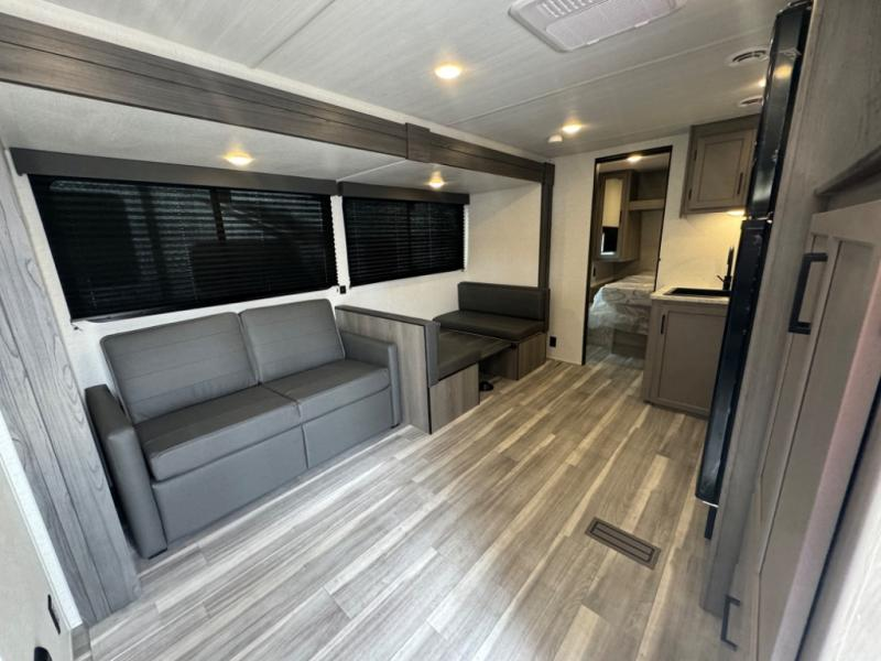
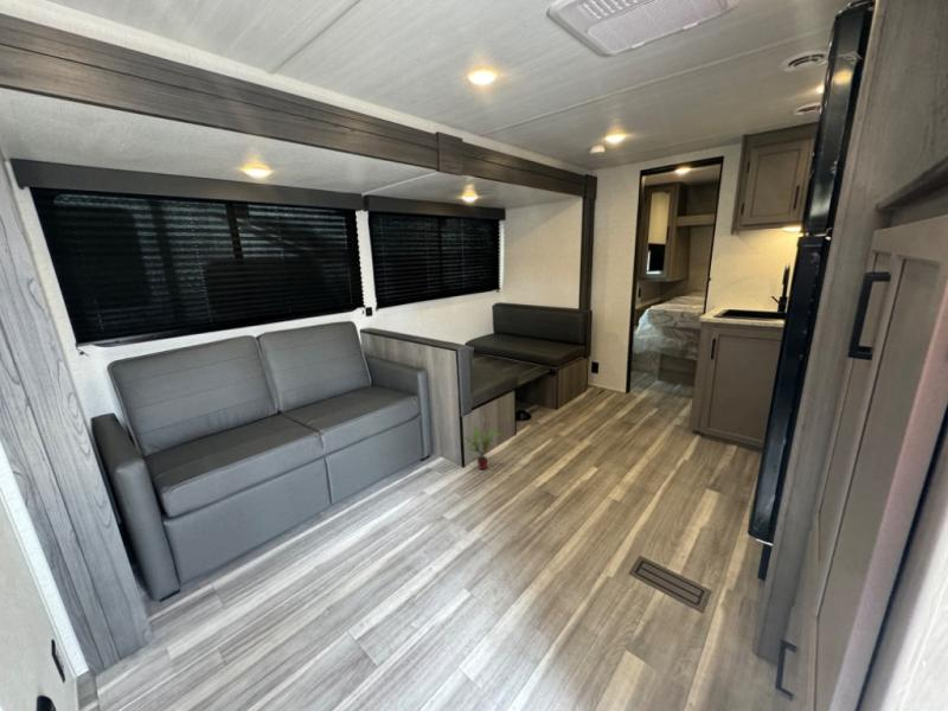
+ potted plant (485, 450)
